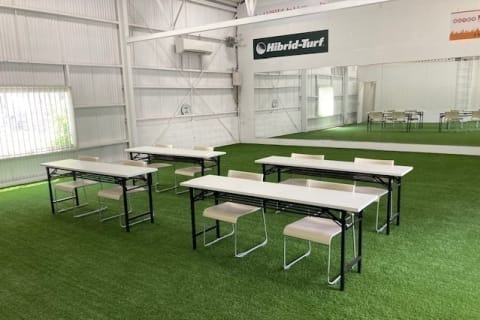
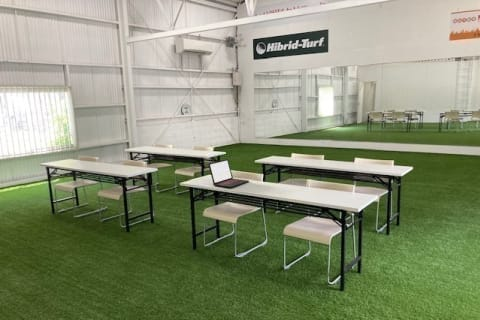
+ laptop (229, 172)
